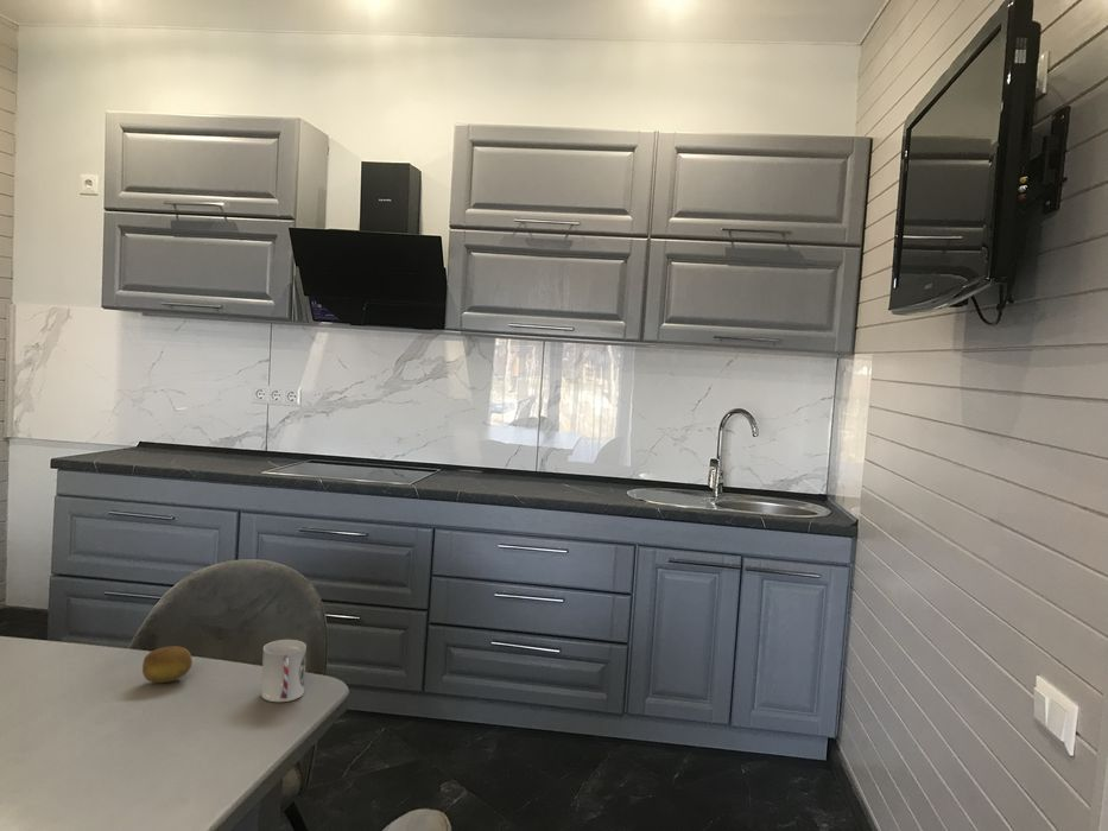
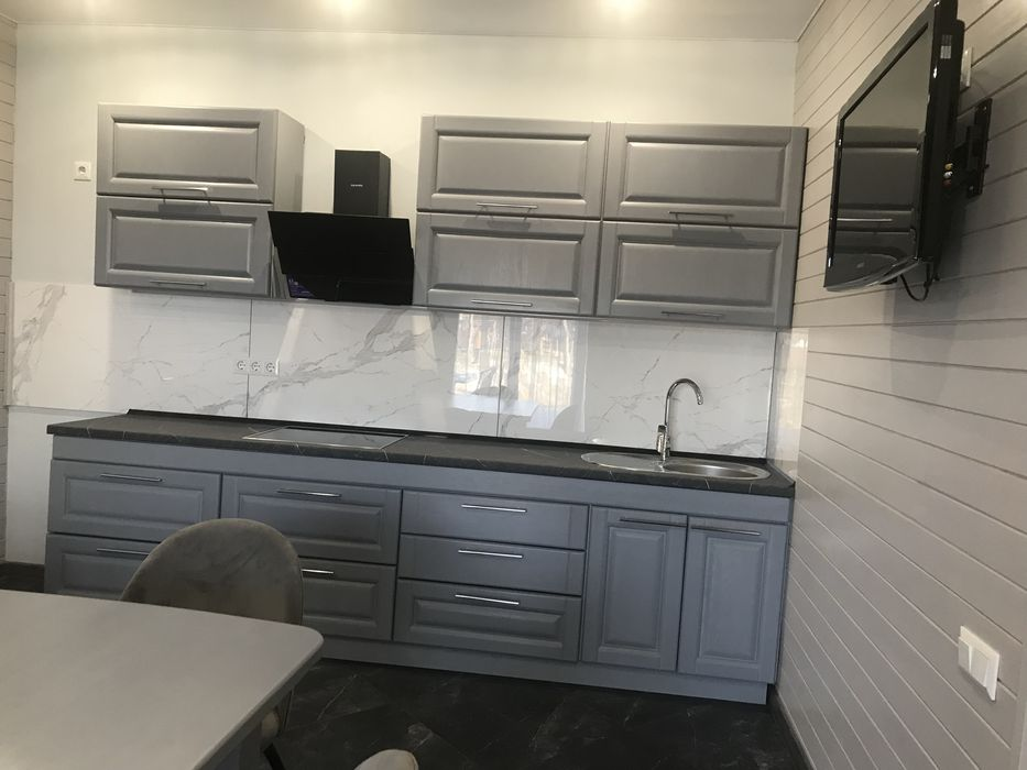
- cup (284, 673)
- fruit (167, 664)
